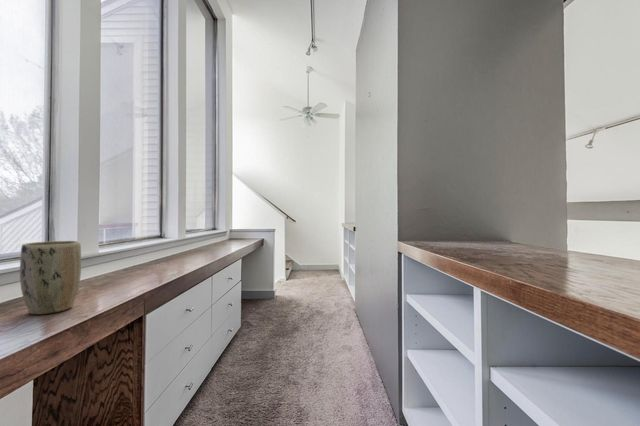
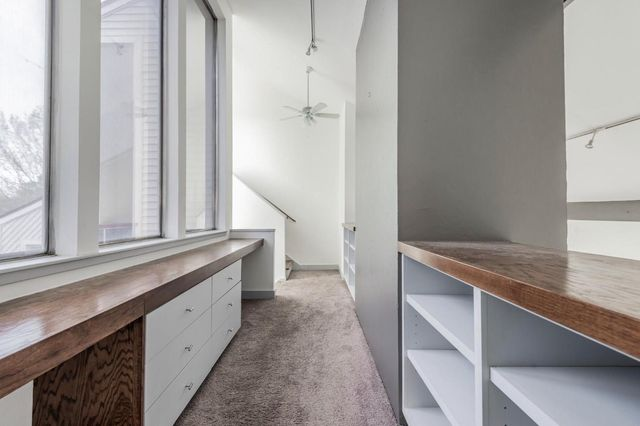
- plant pot (52, 275)
